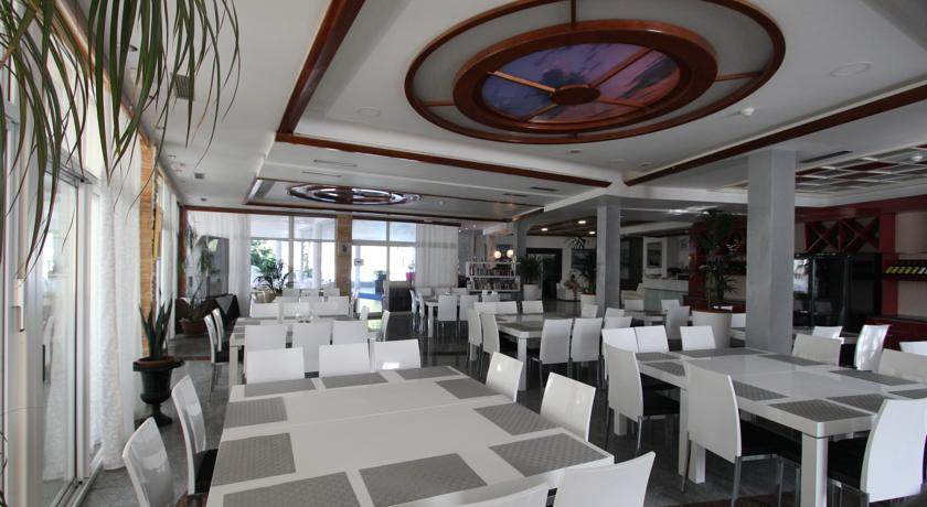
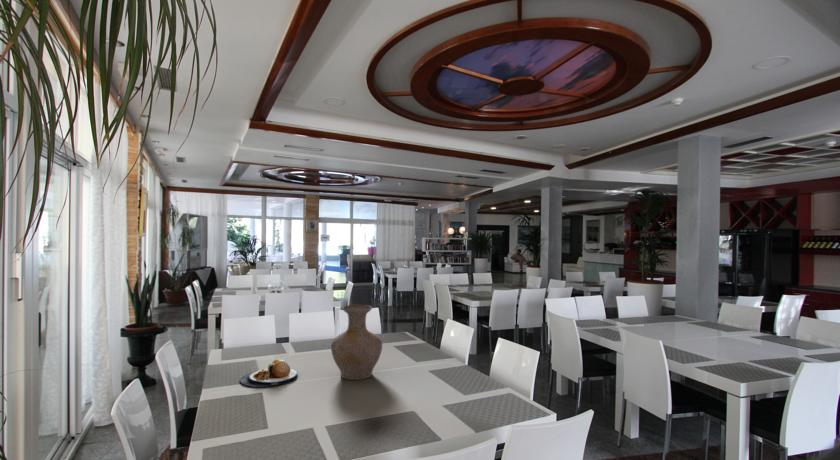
+ plate (269, 369)
+ vase (356, 340)
